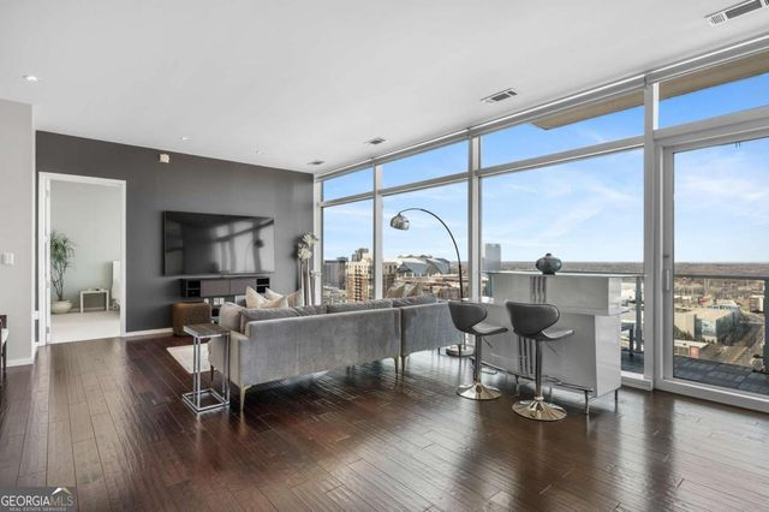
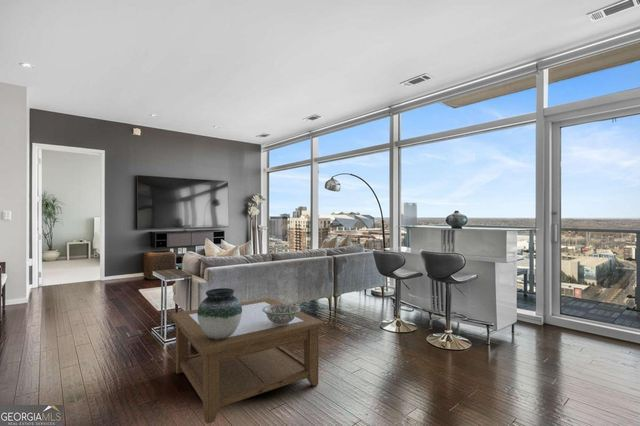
+ decorative bowl (281, 315)
+ vase (220, 313)
+ coffee table (244, 347)
